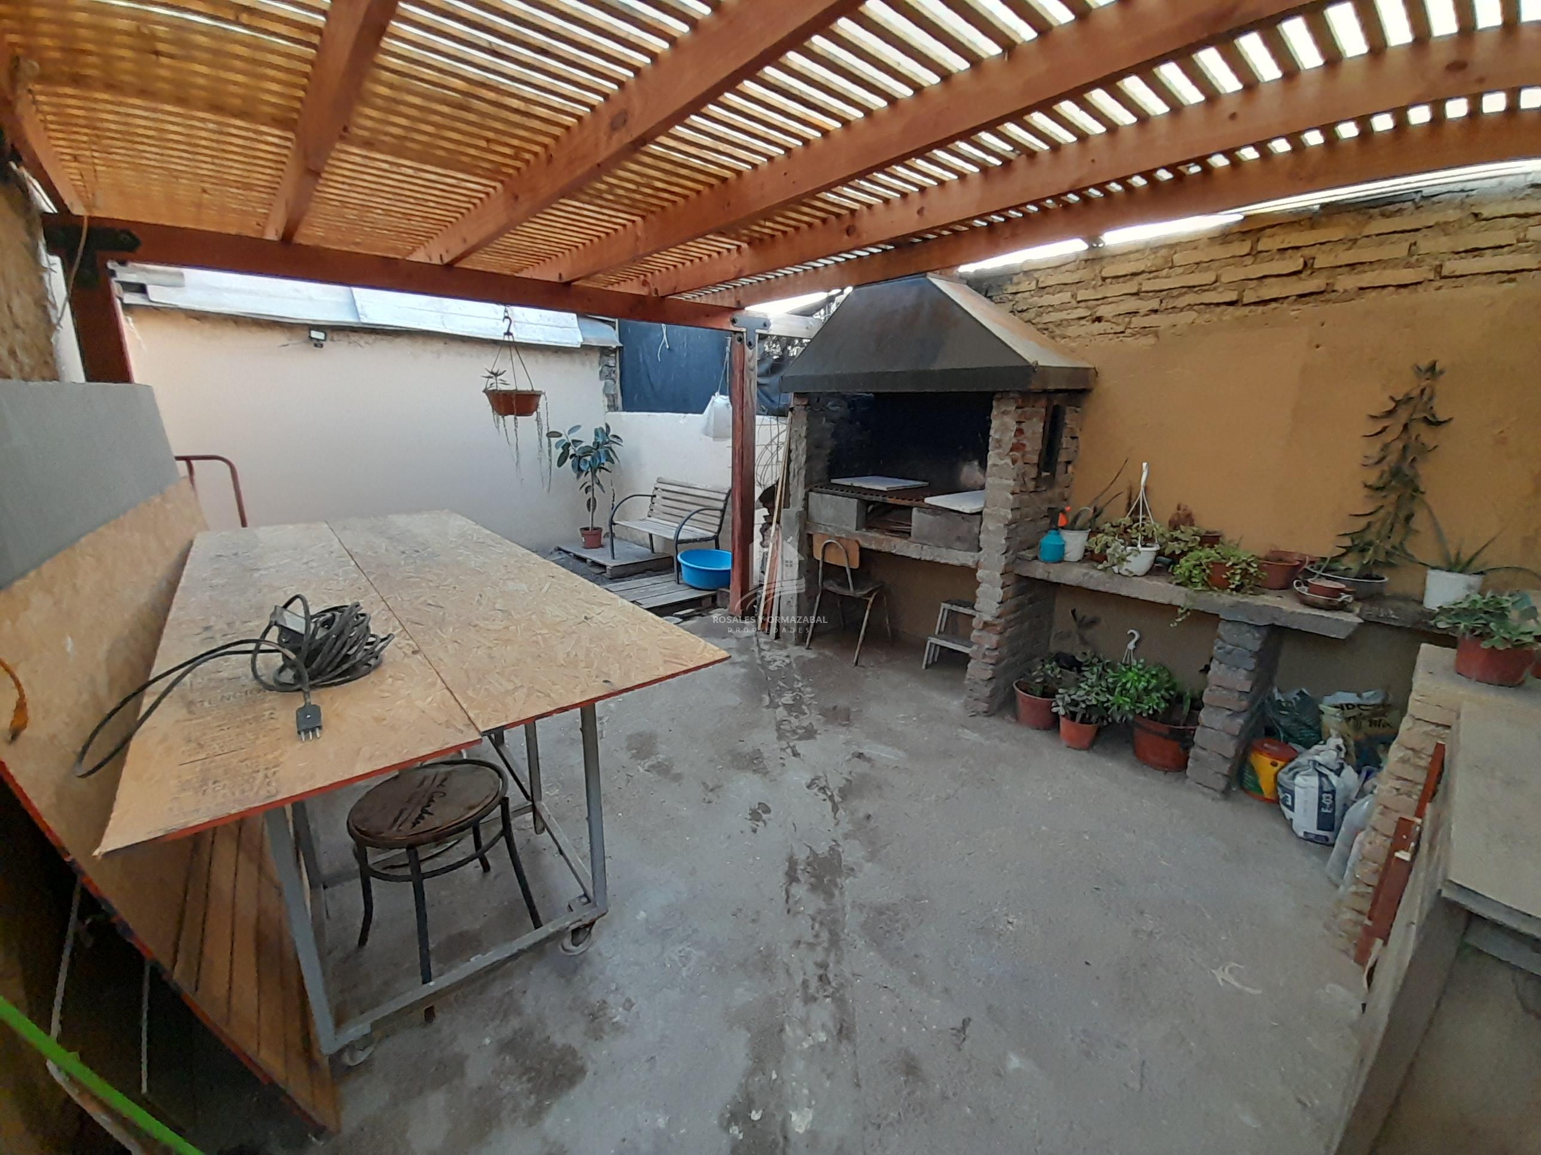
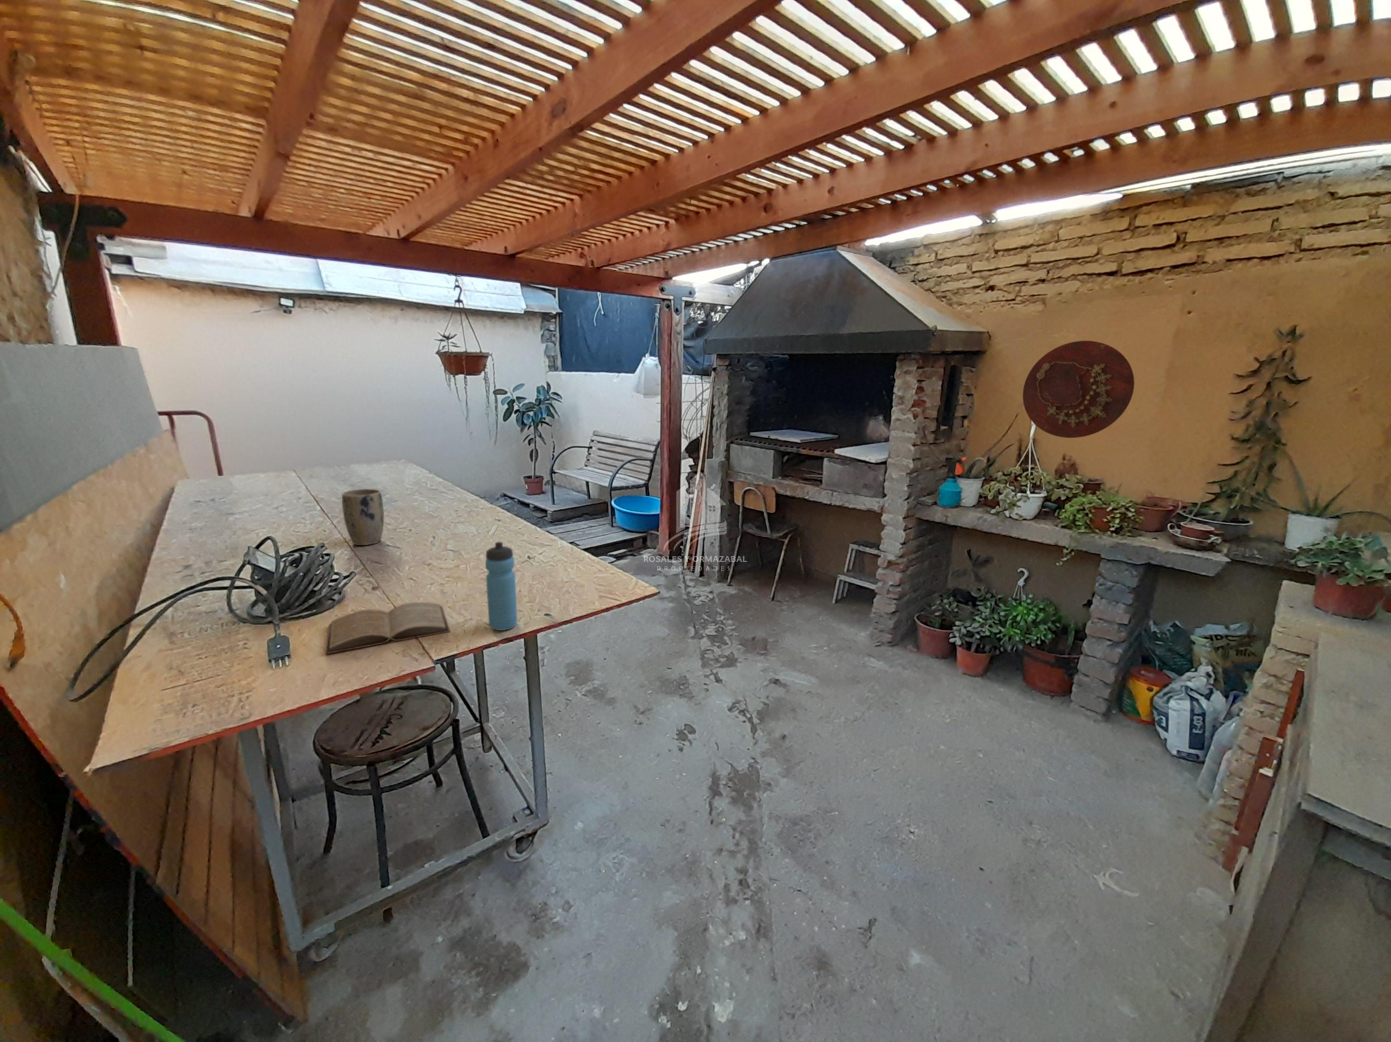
+ book (388, 623)
+ plant pot (364, 518)
+ decorative platter (1074, 390)
+ water bottle (502, 584)
